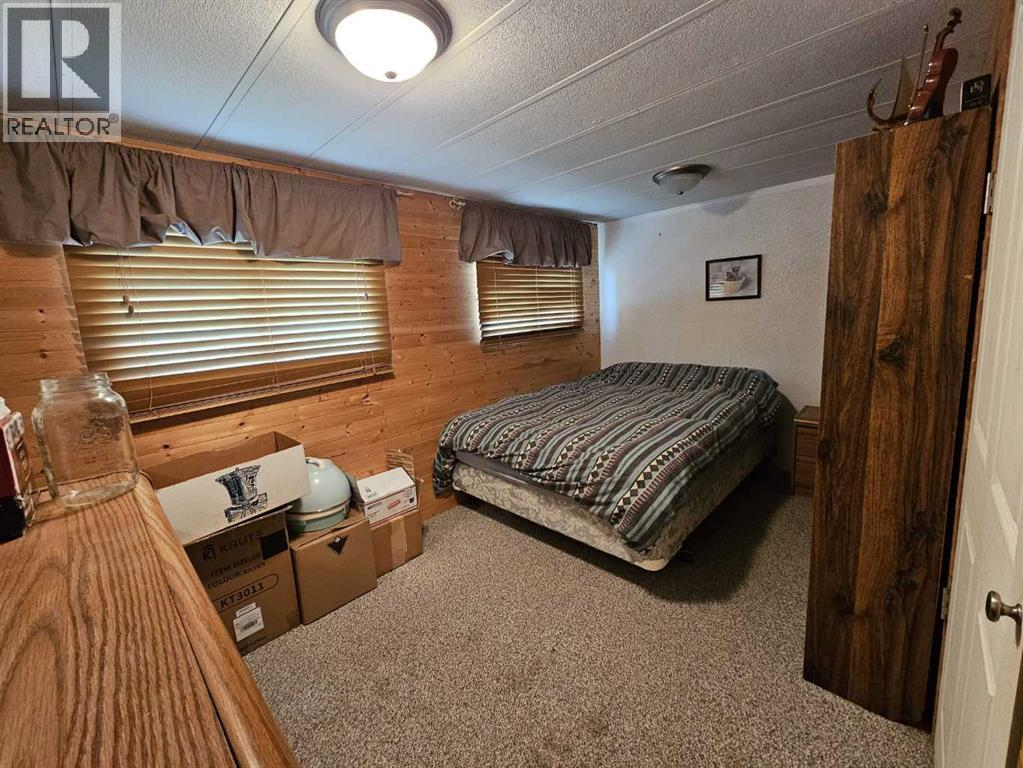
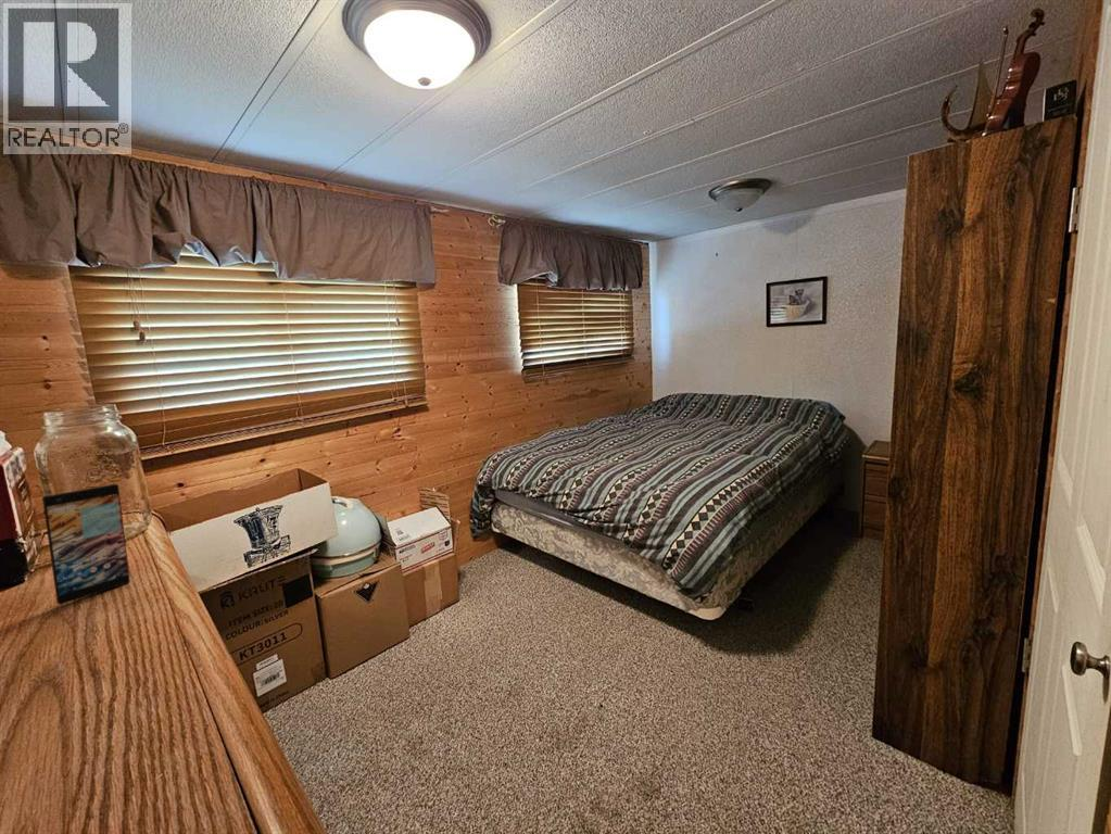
+ smartphone (88, 542)
